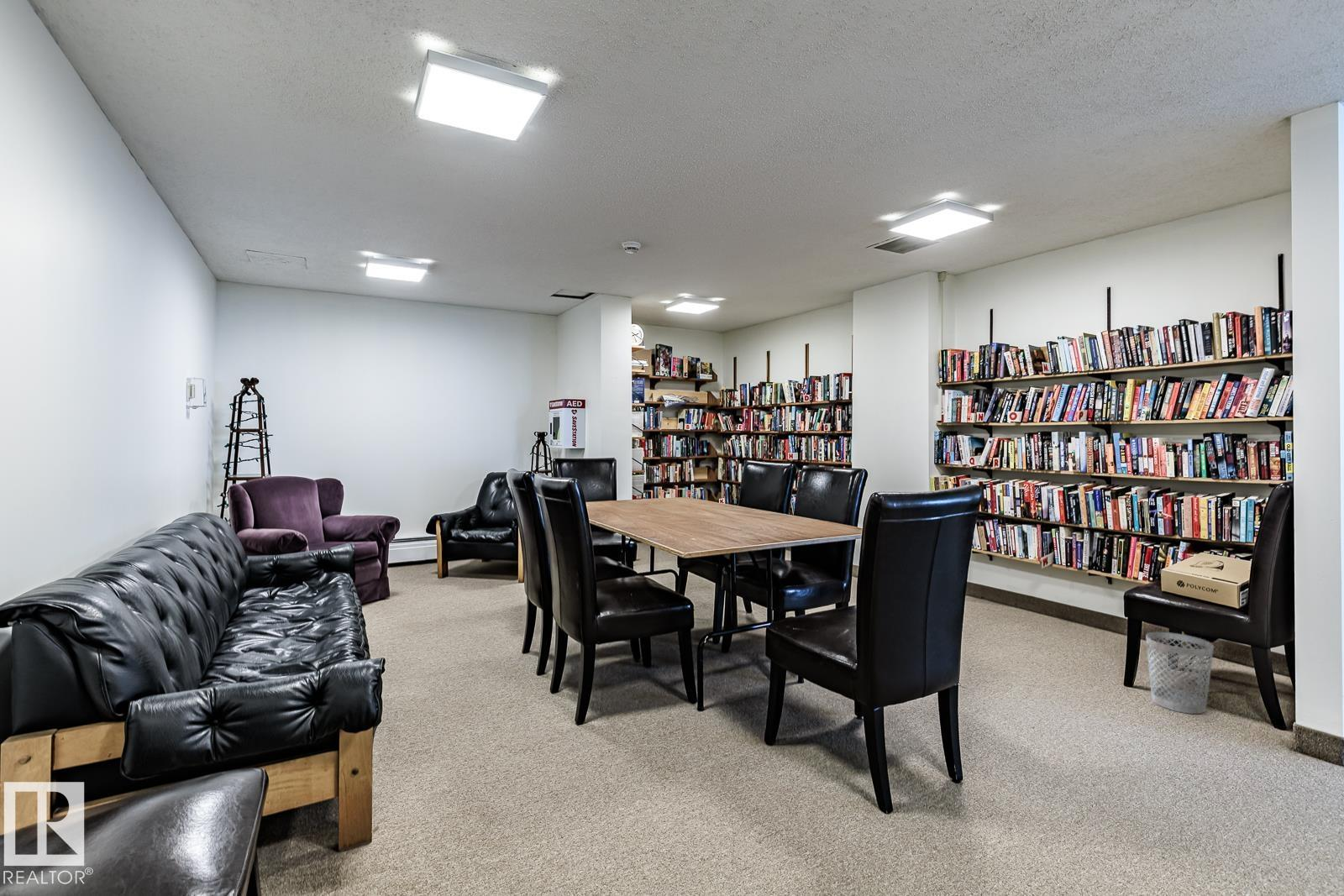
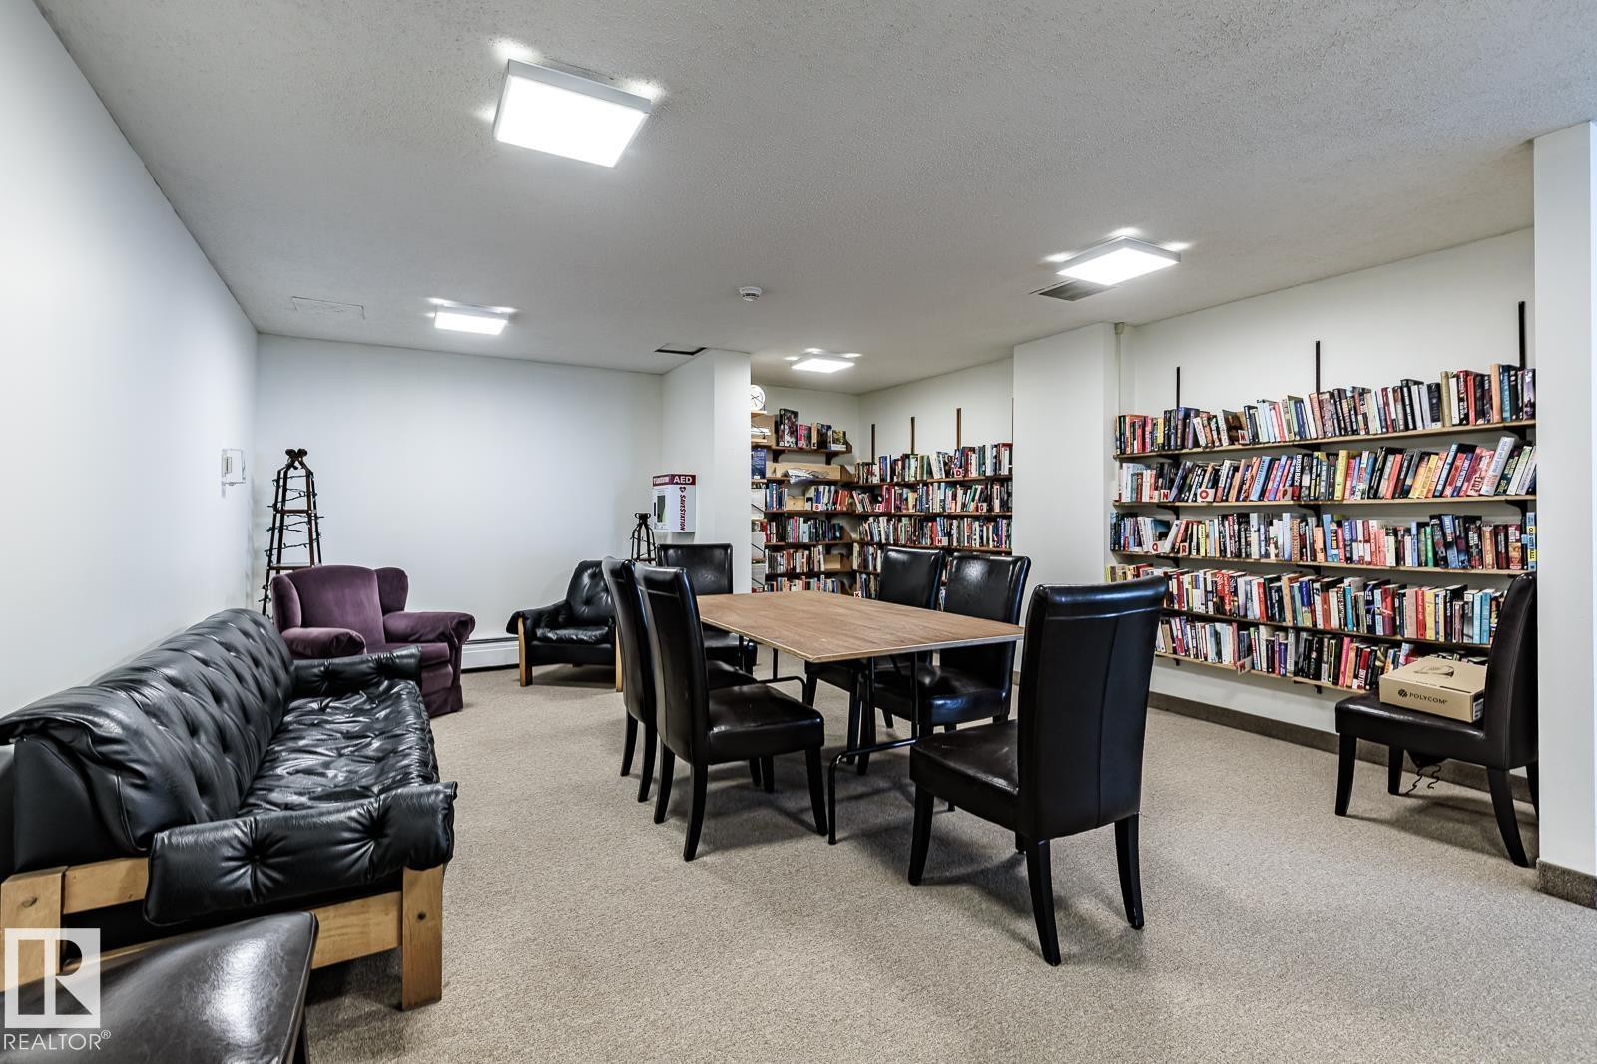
- wastebasket (1179, 673)
